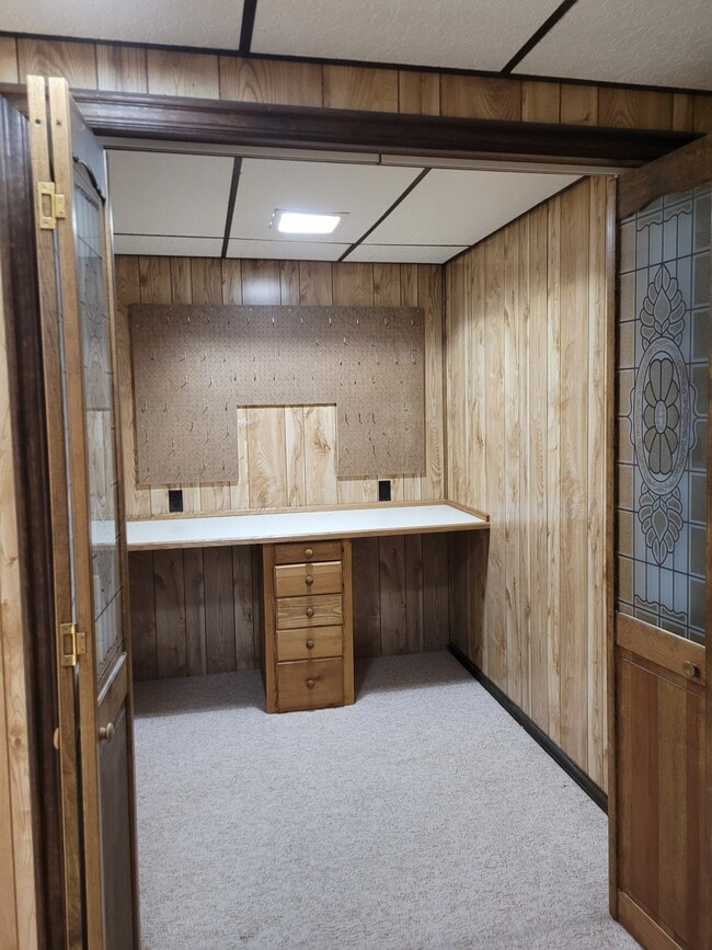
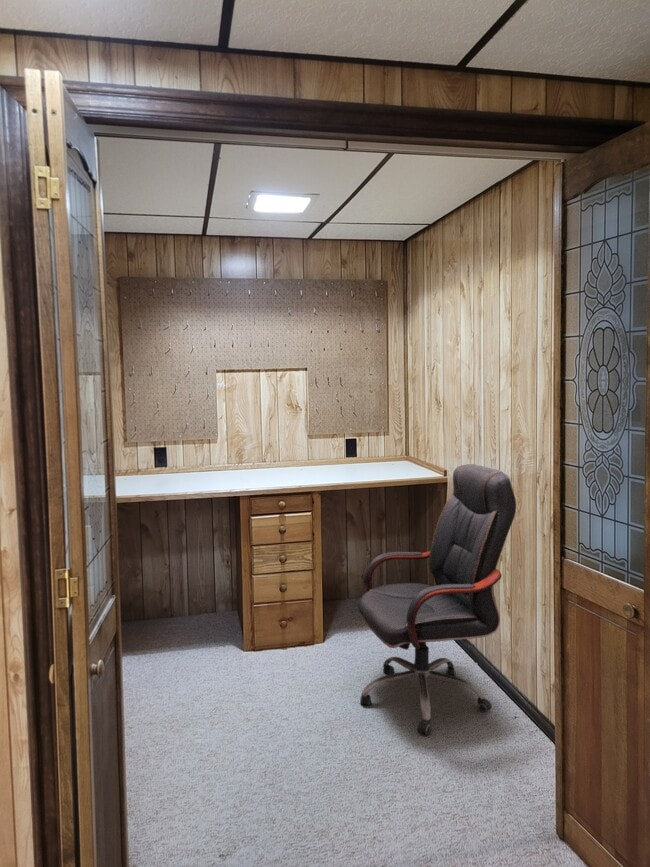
+ office chair (429, 585)
